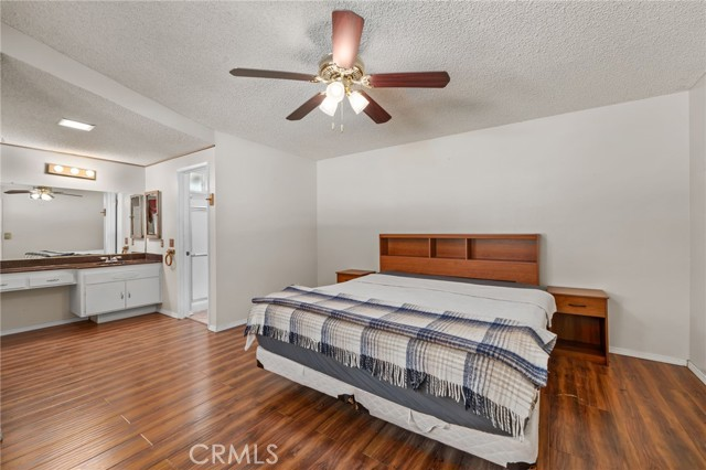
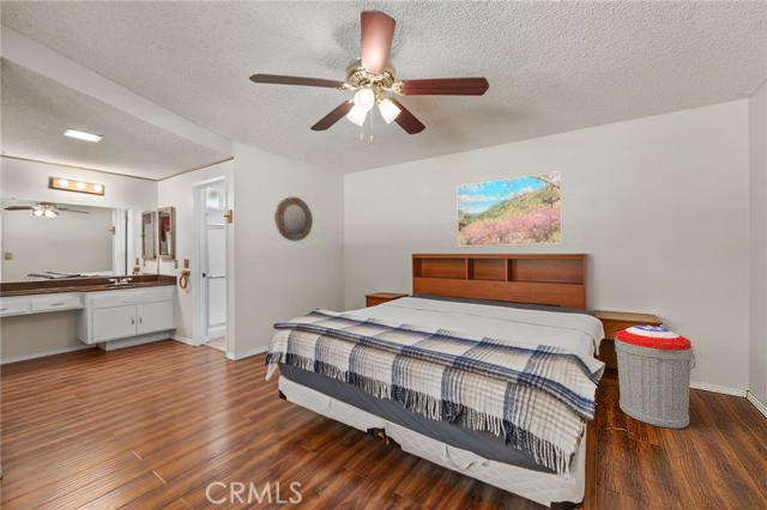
+ home mirror (295, 219)
+ trash can (651, 370)
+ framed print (505, 212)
